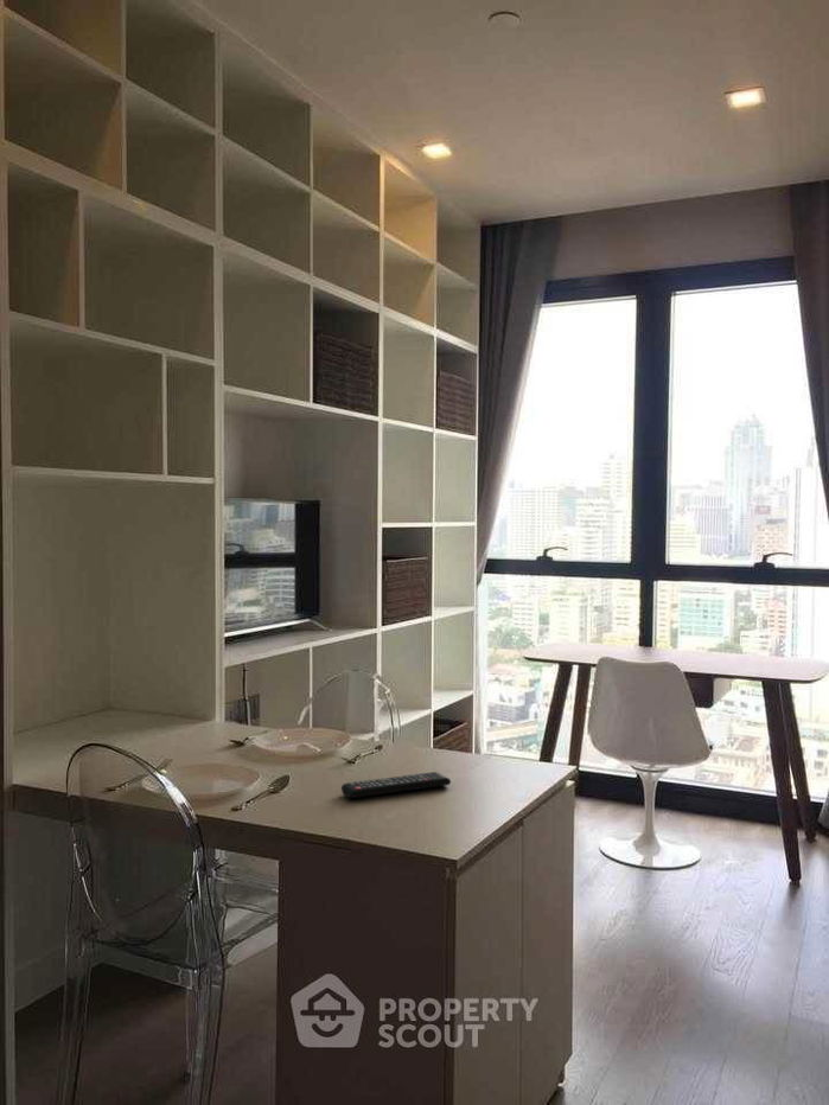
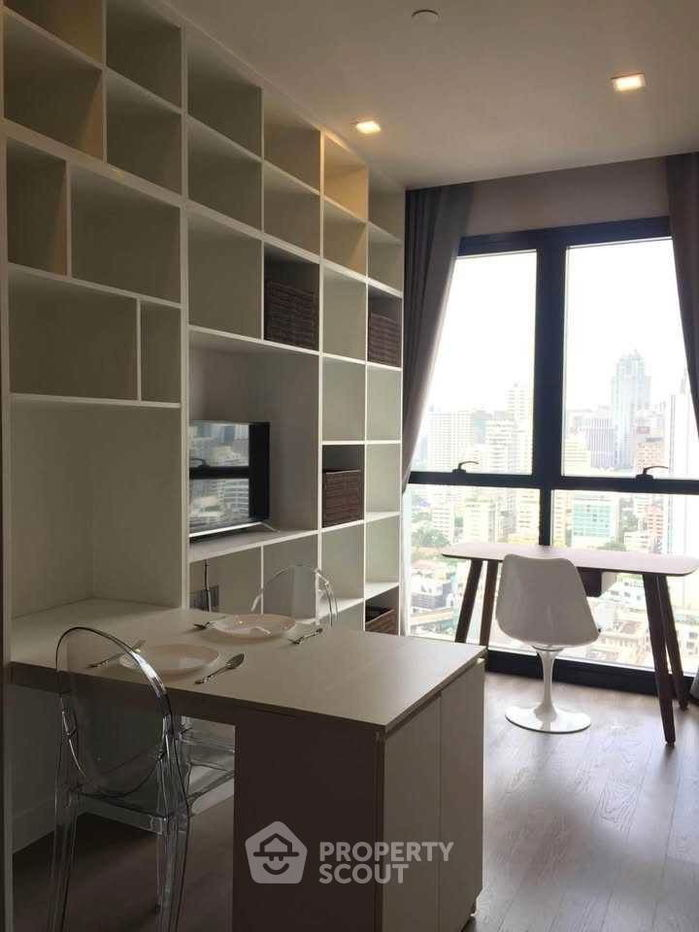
- remote control (396, 785)
